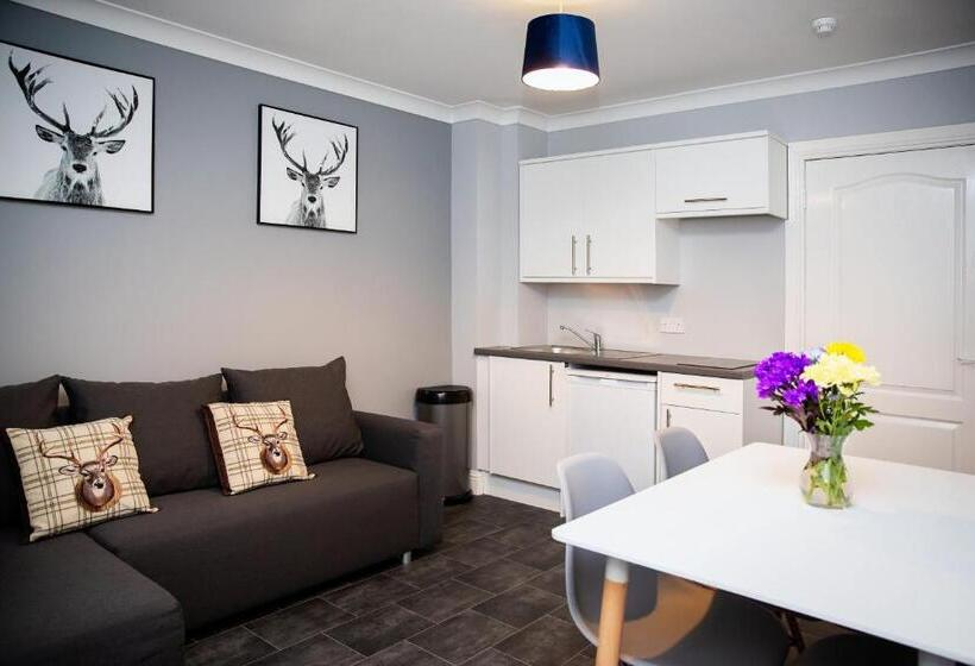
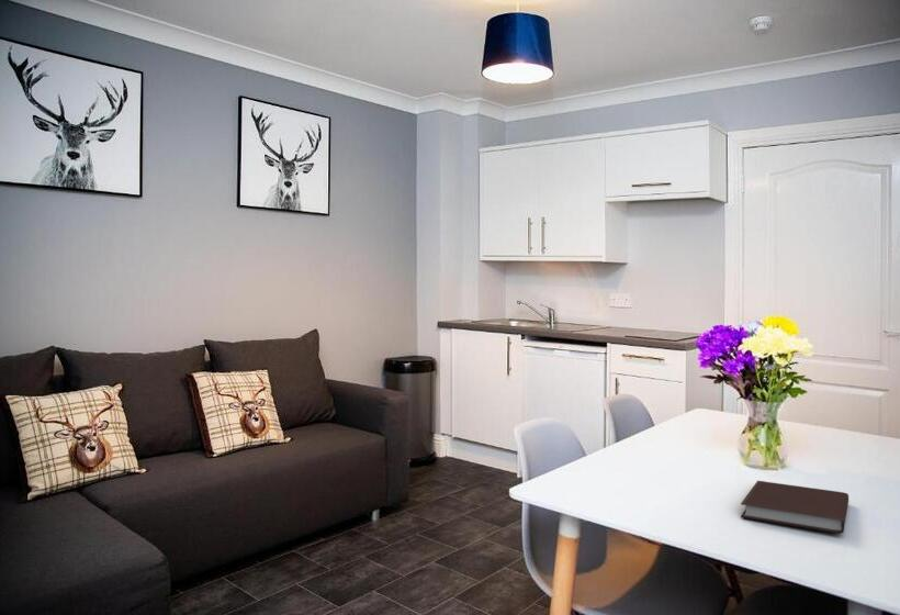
+ notebook (796, 504)
